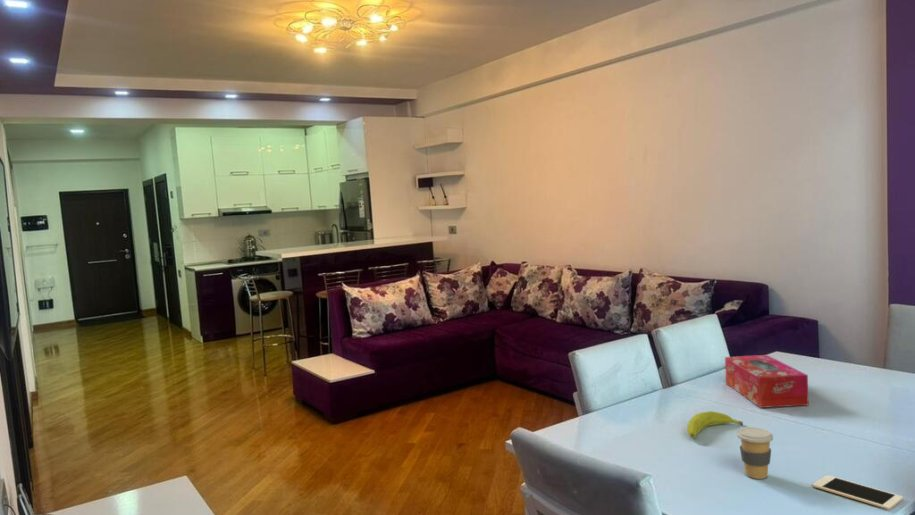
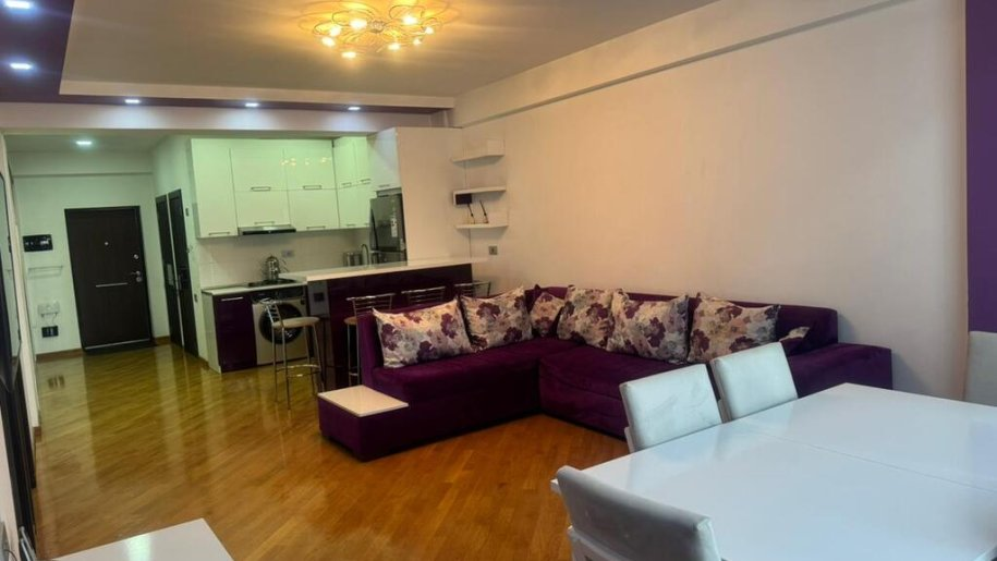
- tissue box (763, 379)
- coffee cup (755, 453)
- cell phone (856, 491)
- fruit (712, 424)
